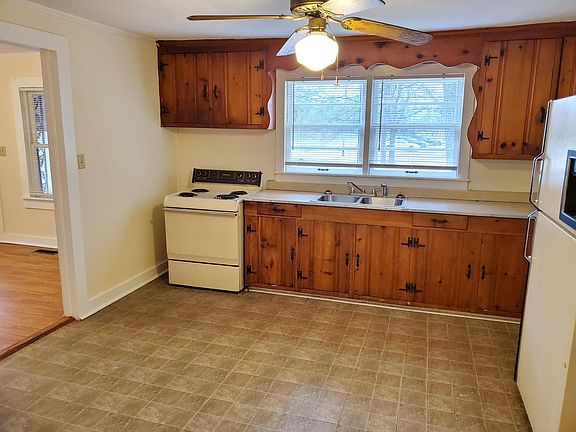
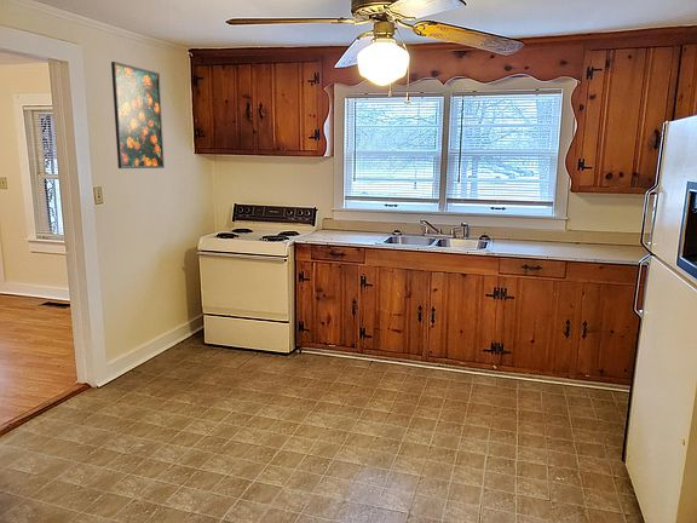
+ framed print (139, 119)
